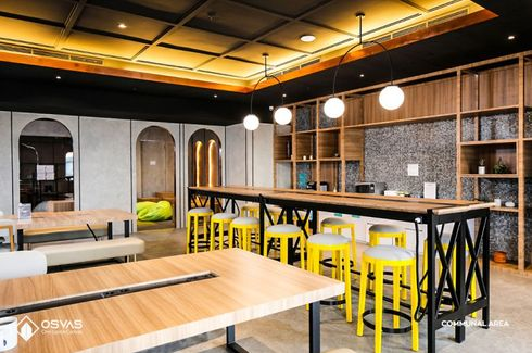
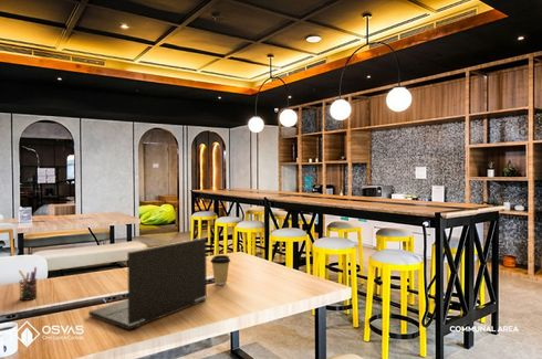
+ pen holder (30, 282)
+ laptop (150, 274)
+ coffee cup (220, 270)
